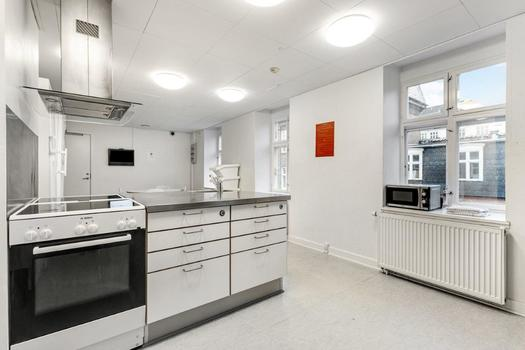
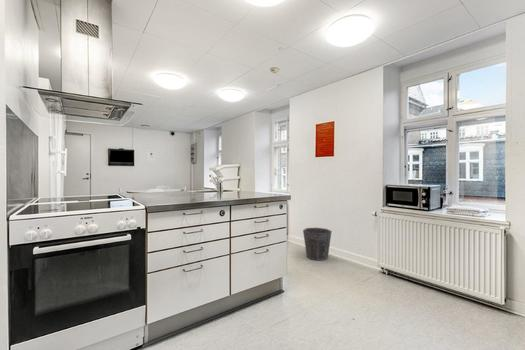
+ waste bin (317, 243)
